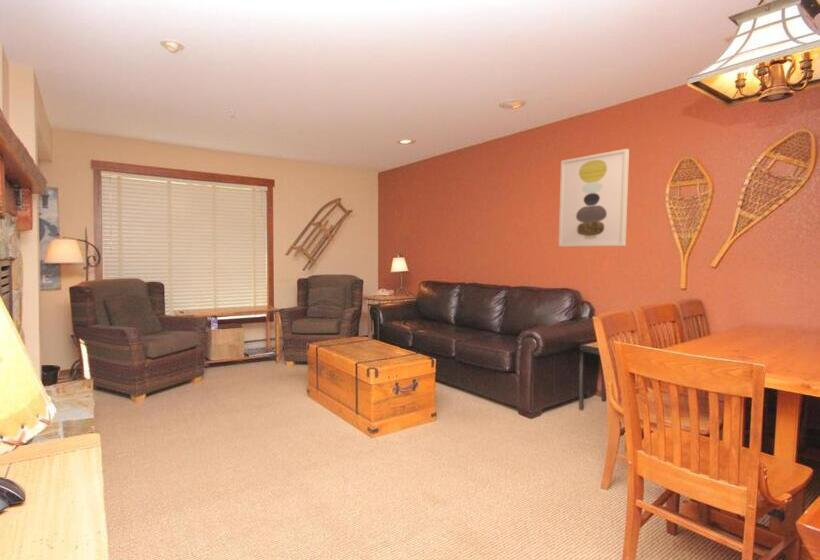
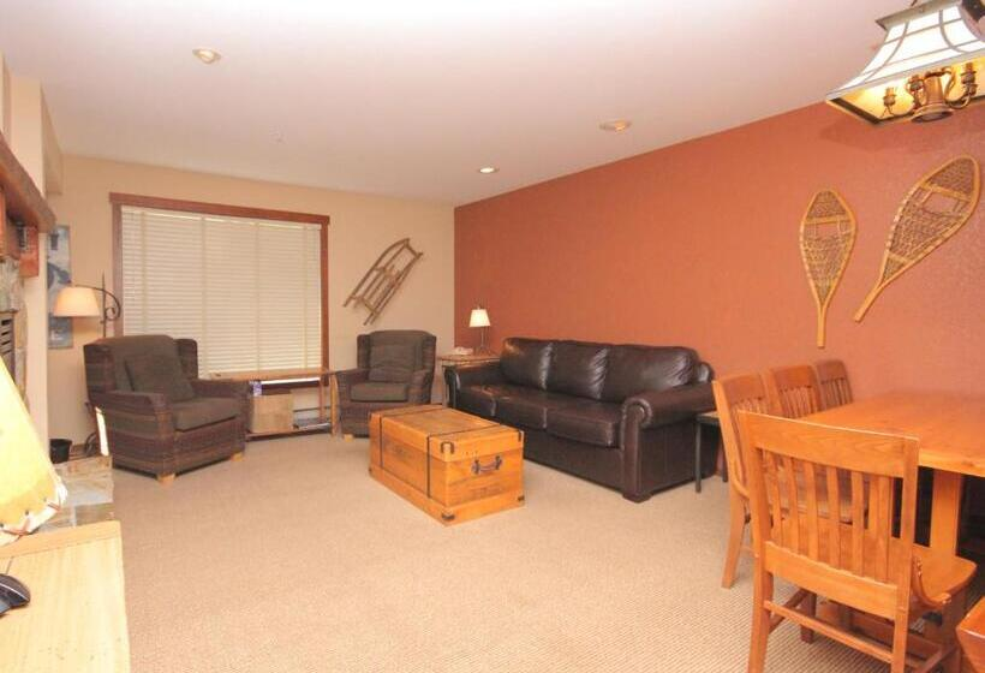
- wall art (590, 200)
